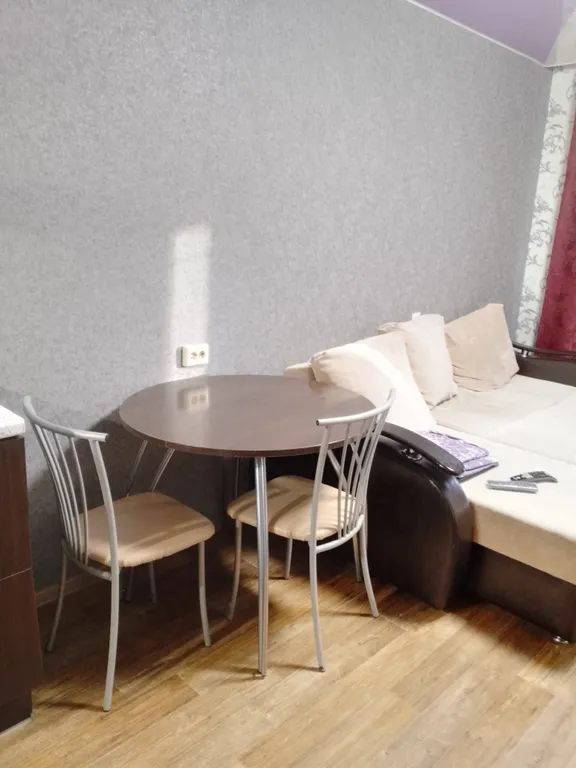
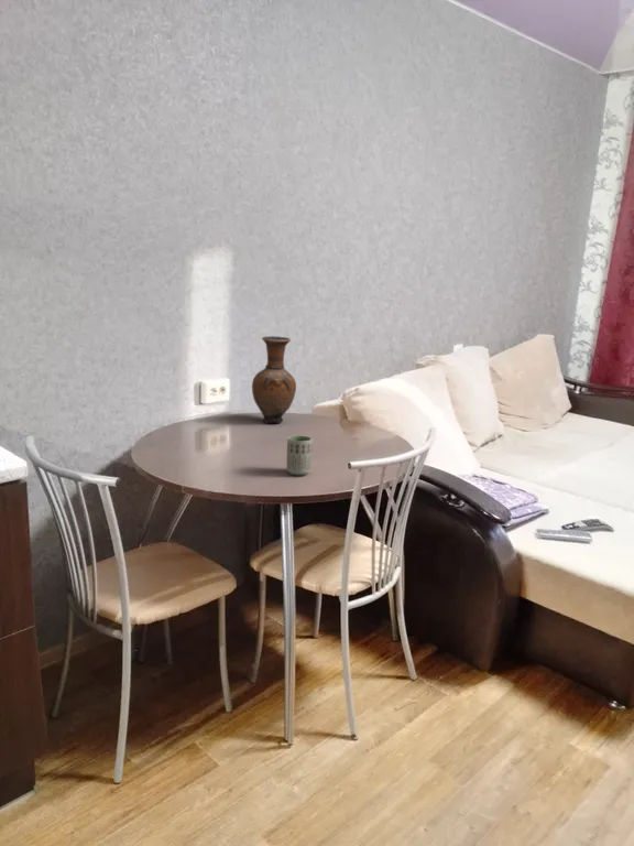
+ vase (274, 380)
+ cup (298, 455)
